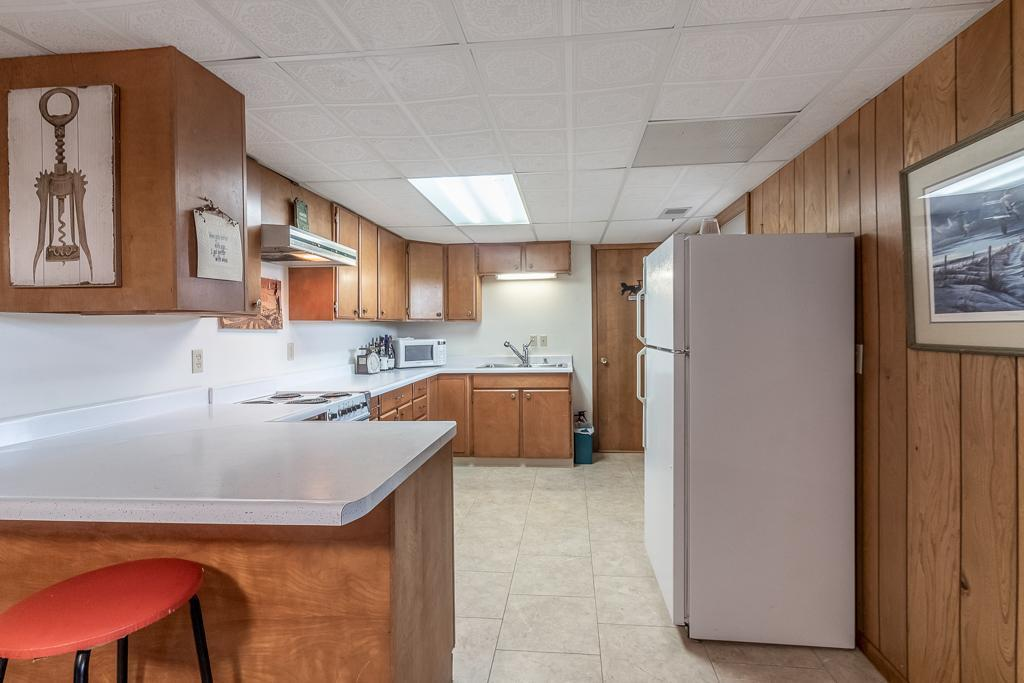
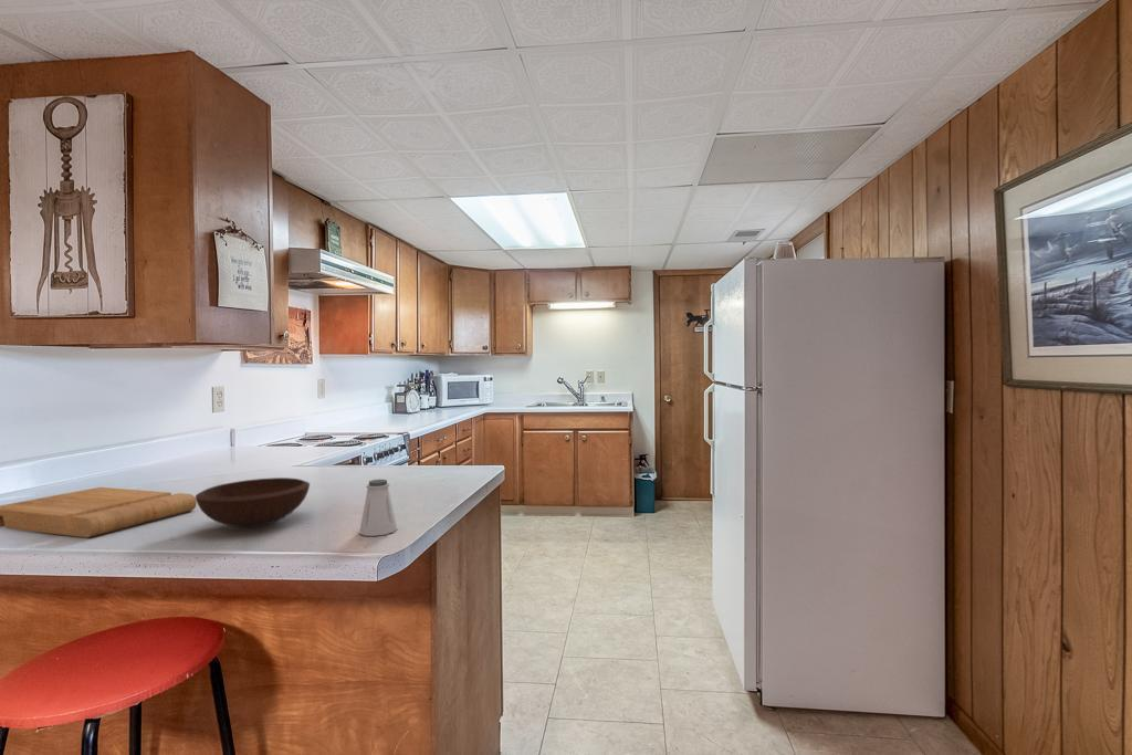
+ saltshaker (378, 505)
+ cutting board (94, 508)
+ bowl (255, 505)
